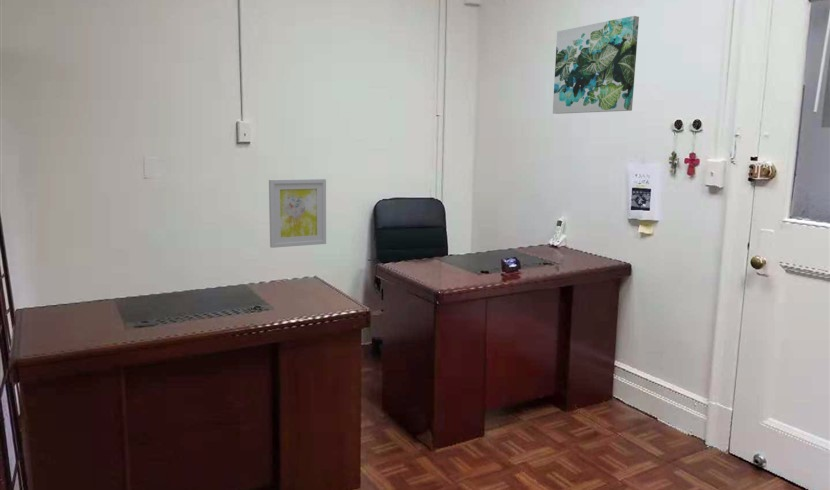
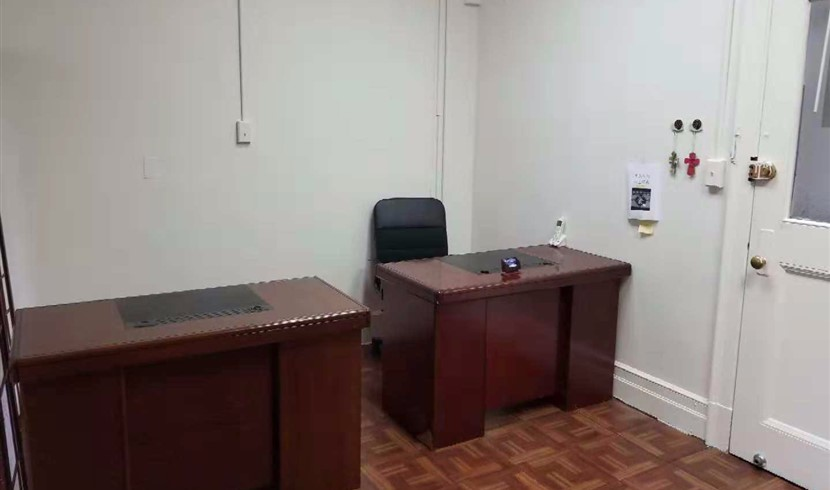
- wall art (298, 212)
- wall art (592, 68)
